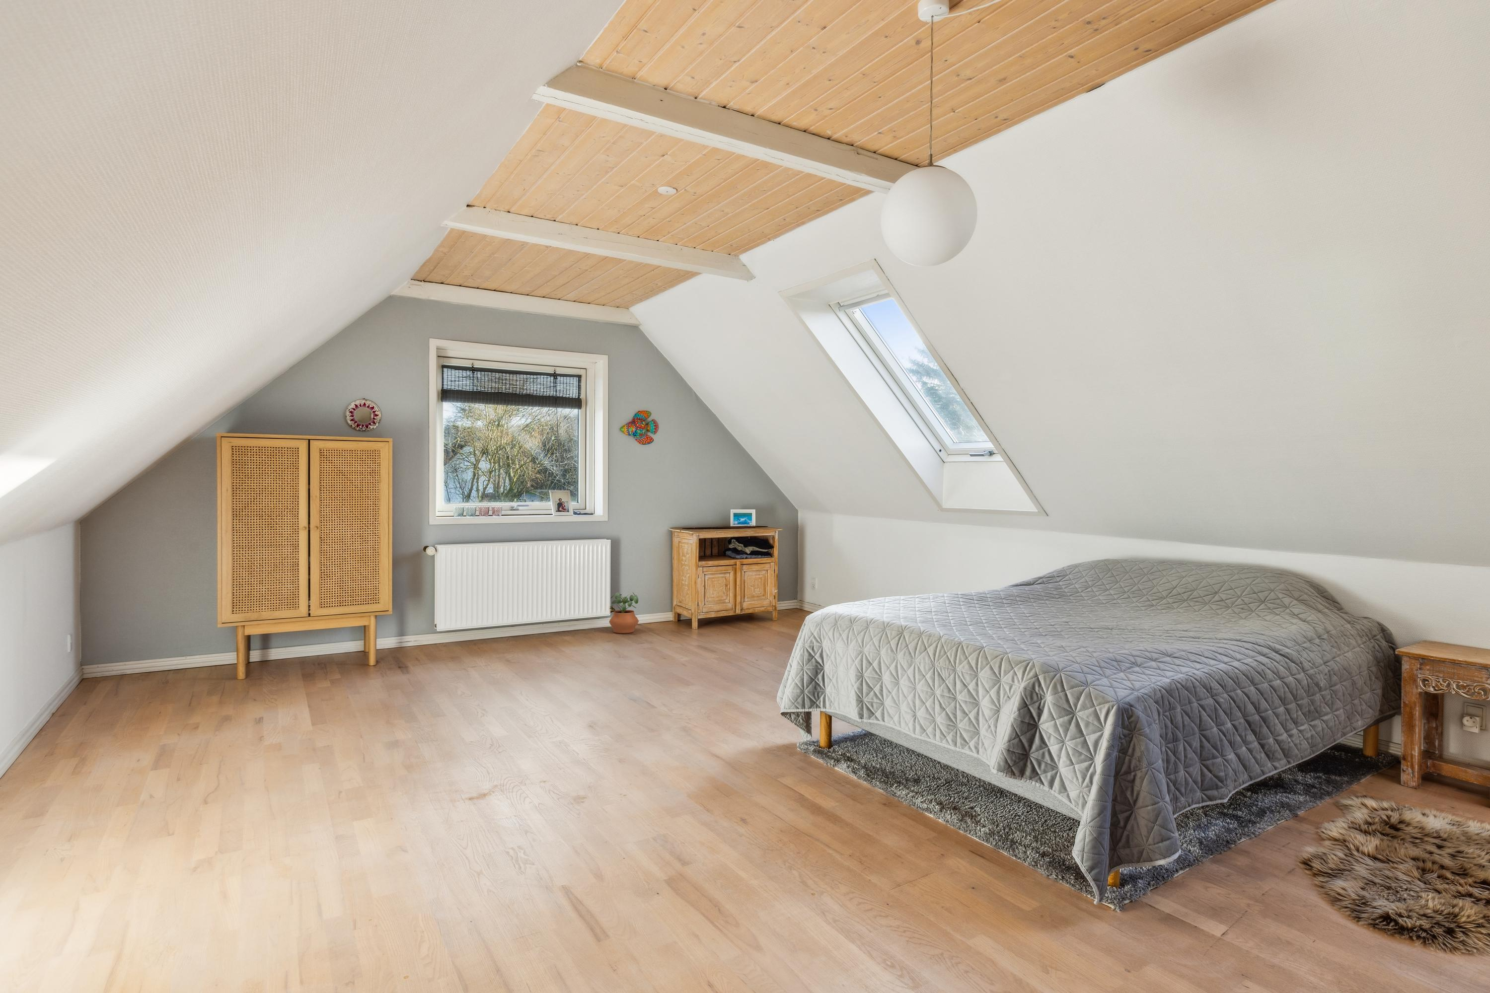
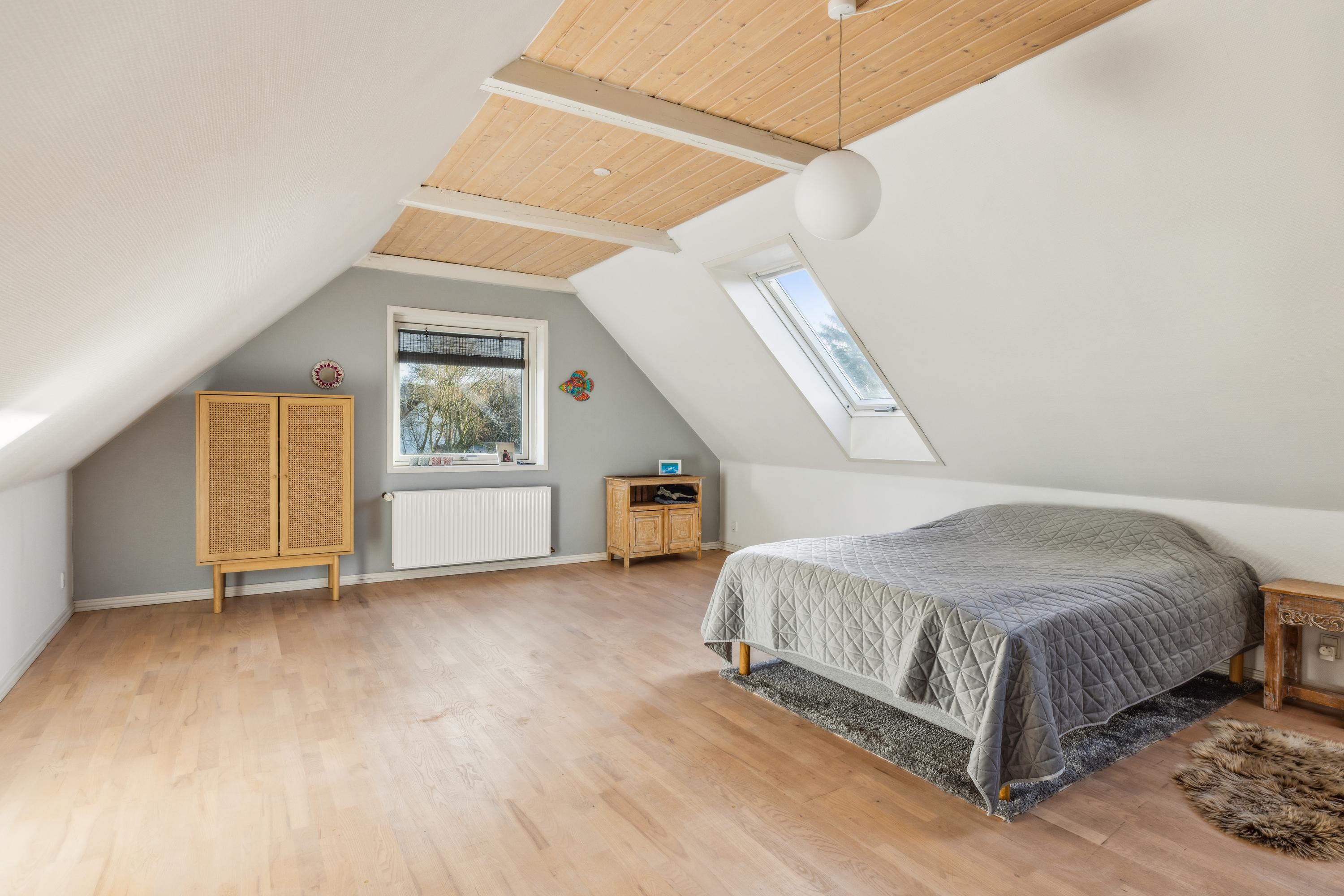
- potted plant (622, 611)
